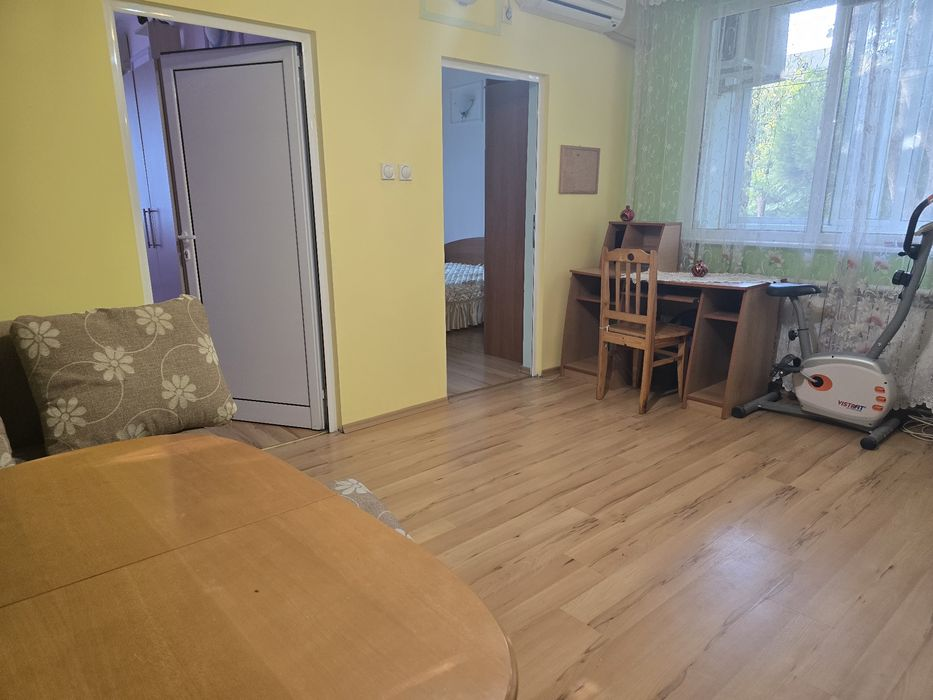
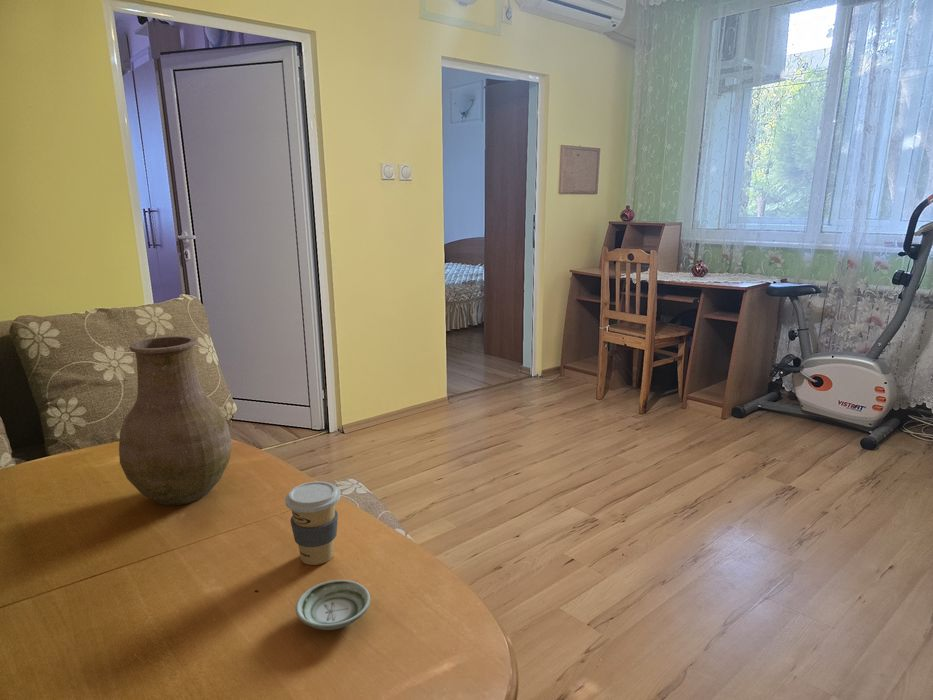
+ saucer (333, 608)
+ vase (173, 420)
+ coffee cup (315, 524)
